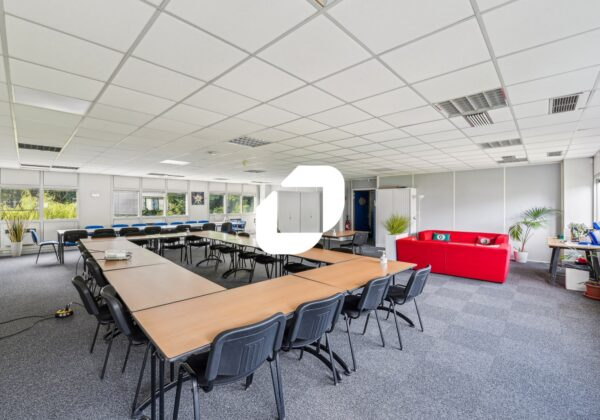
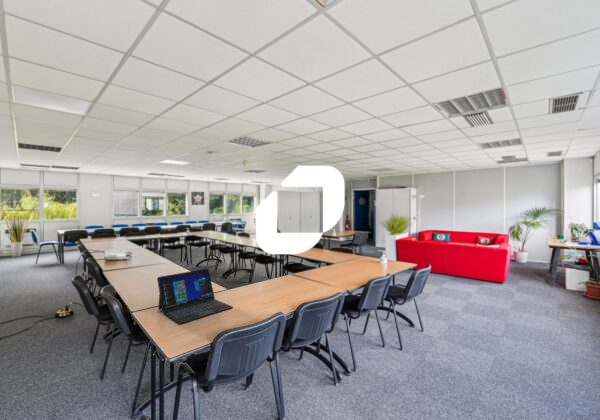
+ laptop (195, 292)
